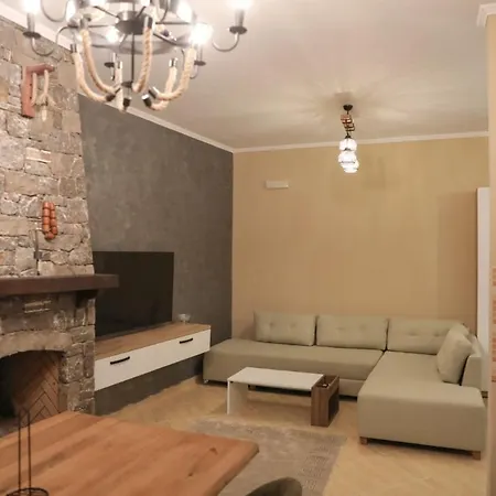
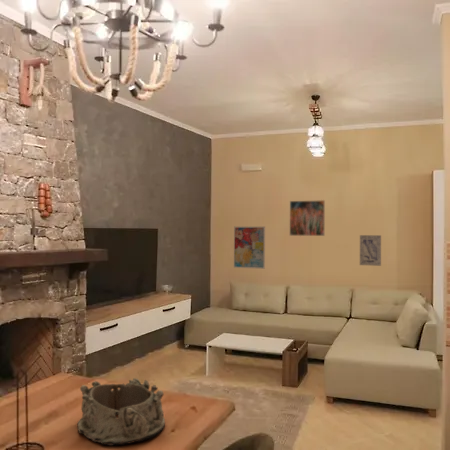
+ wall art (249, 247)
+ wall art (370, 250)
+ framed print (307, 218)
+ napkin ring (121, 406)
